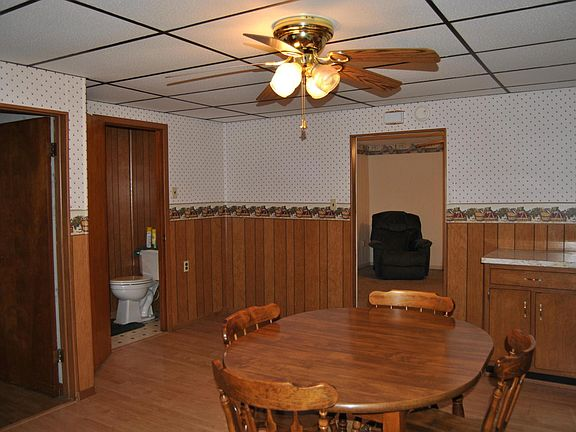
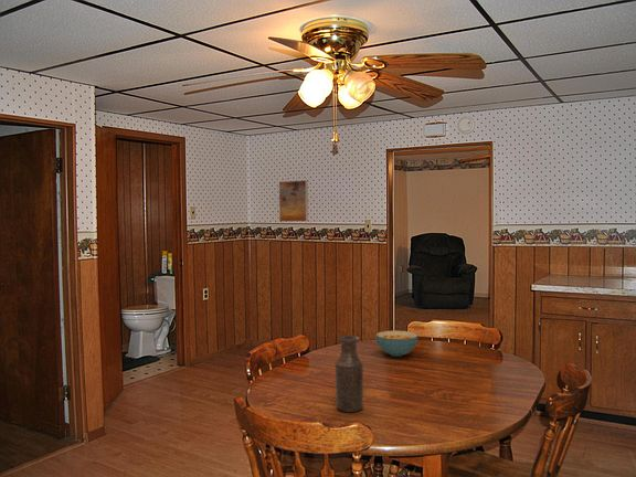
+ cereal bowl (396, 344)
+ bottle (349, 372)
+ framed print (293, 201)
